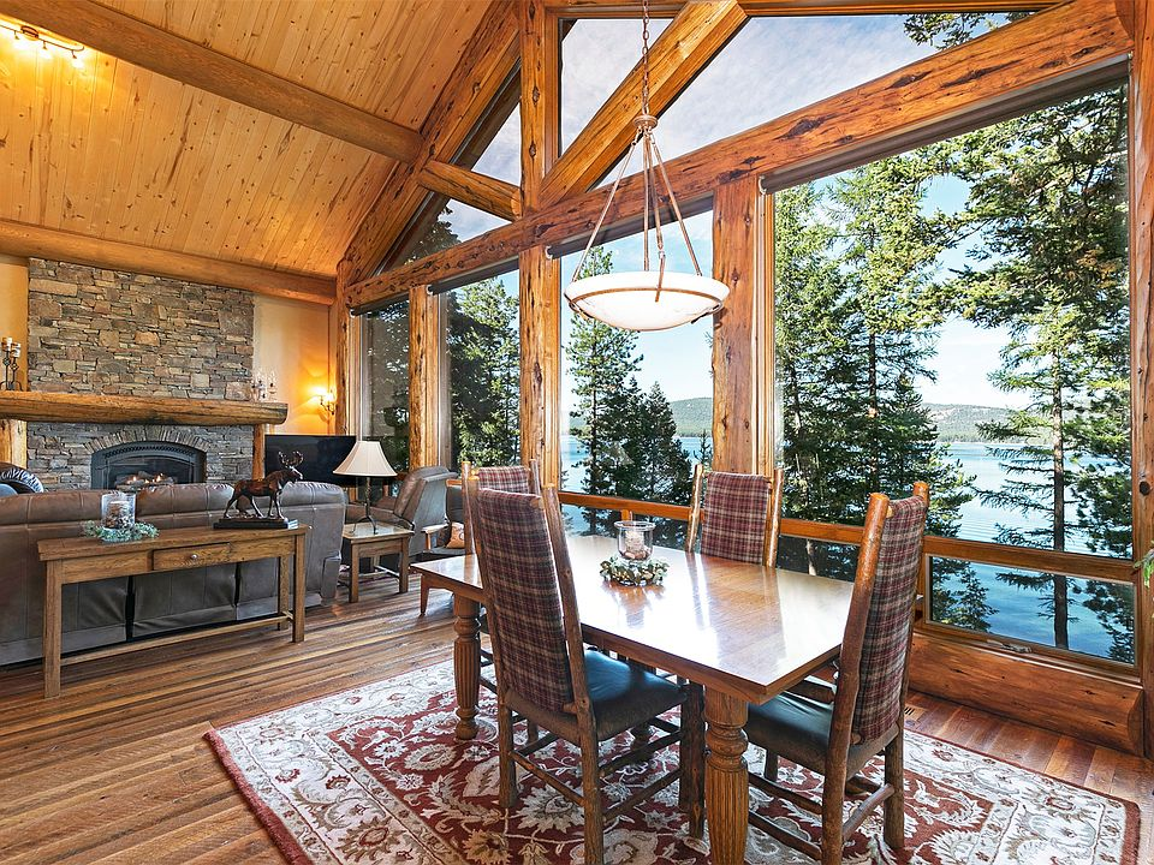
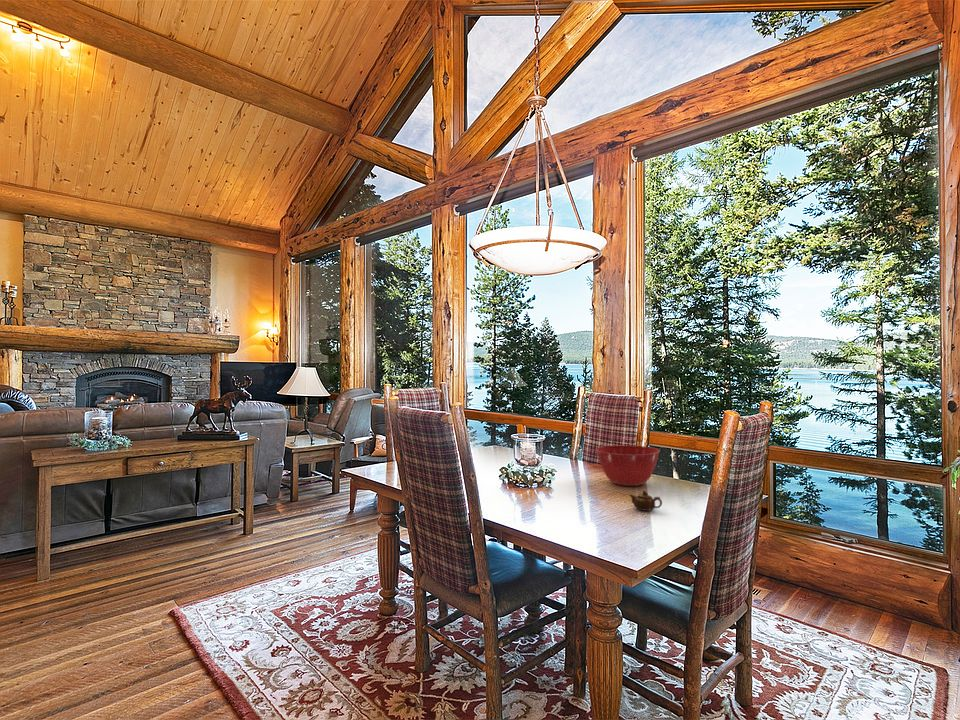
+ mixing bowl (627, 465)
+ teapot (645, 500)
